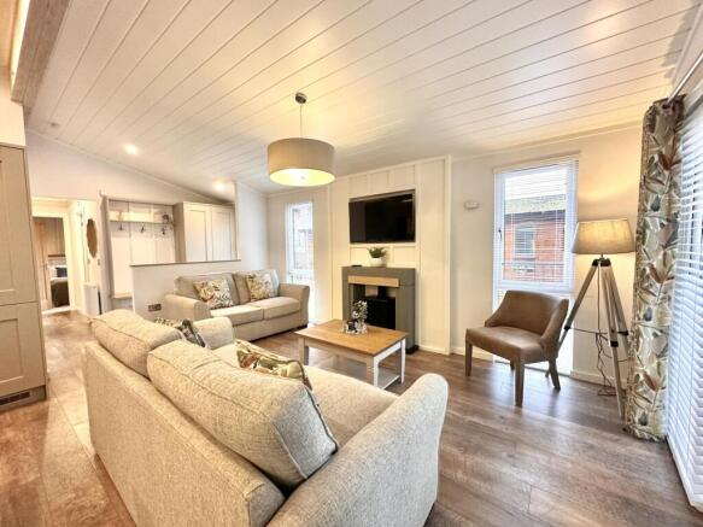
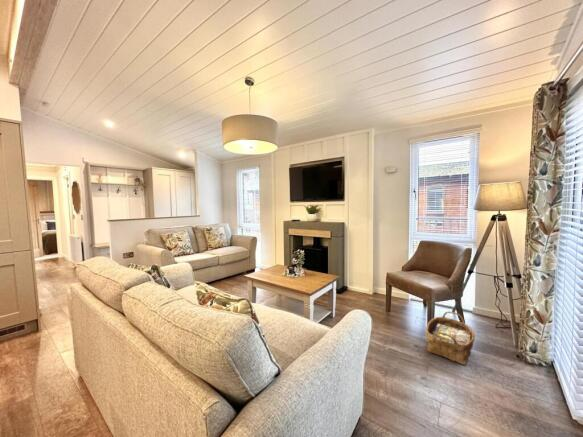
+ woven basket (449, 335)
